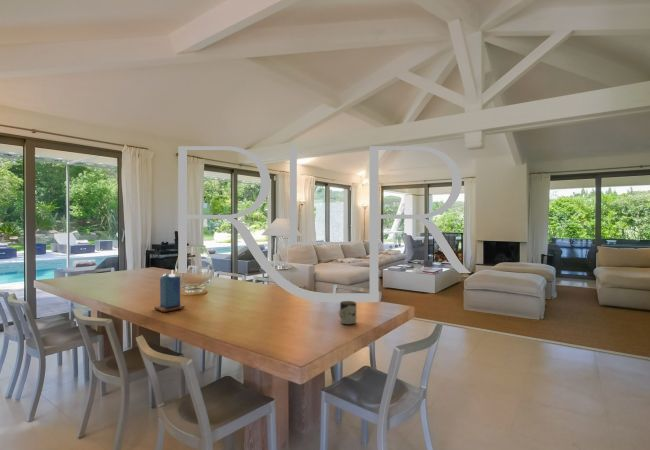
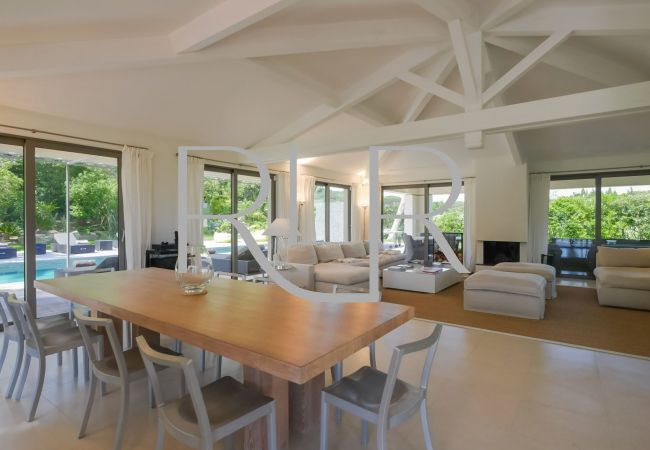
- cup (346, 313)
- candle (169, 289)
